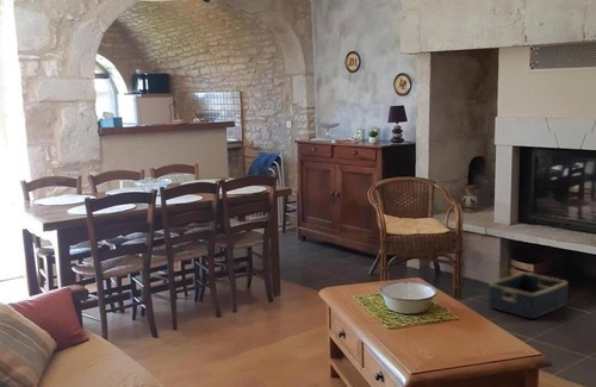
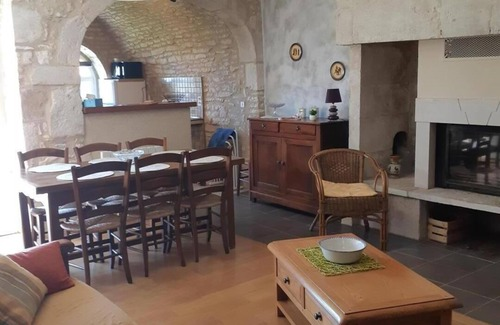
- basket (528, 294)
